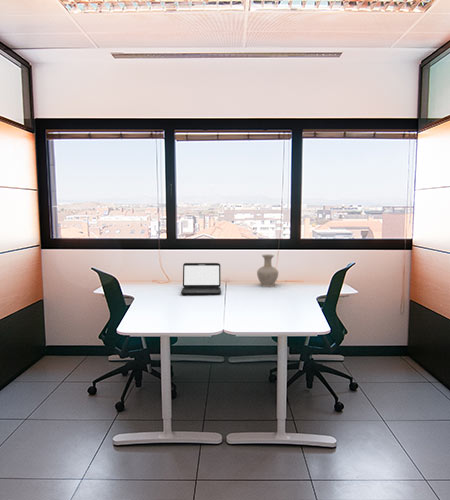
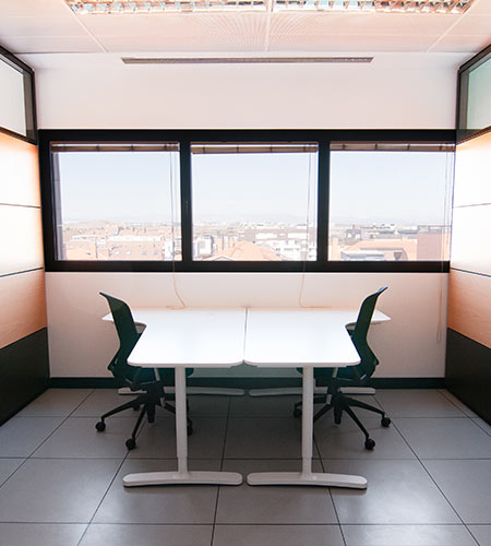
- vase (267, 270)
- laptop (201, 278)
